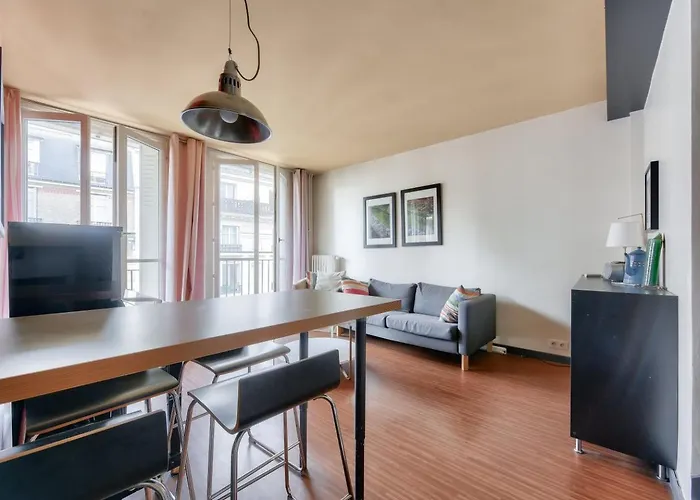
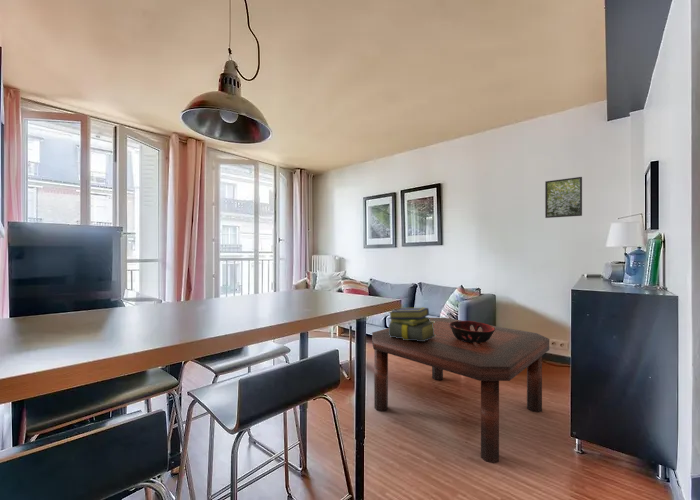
+ coffee table (457, 371)
+ decorative bowl (471, 332)
+ stack of books (410, 322)
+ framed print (563, 198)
